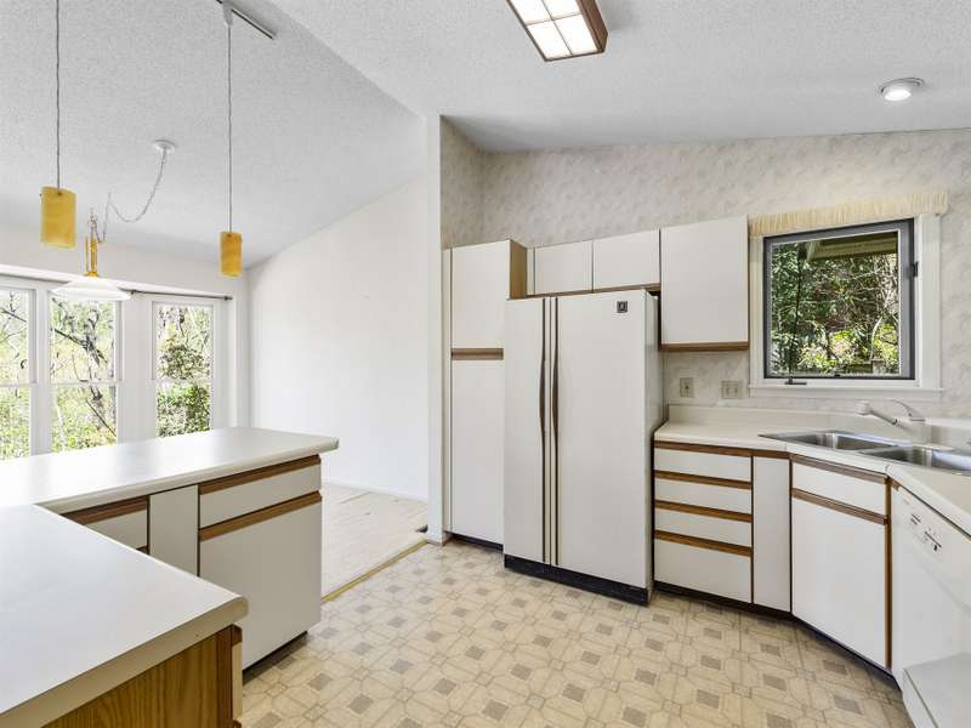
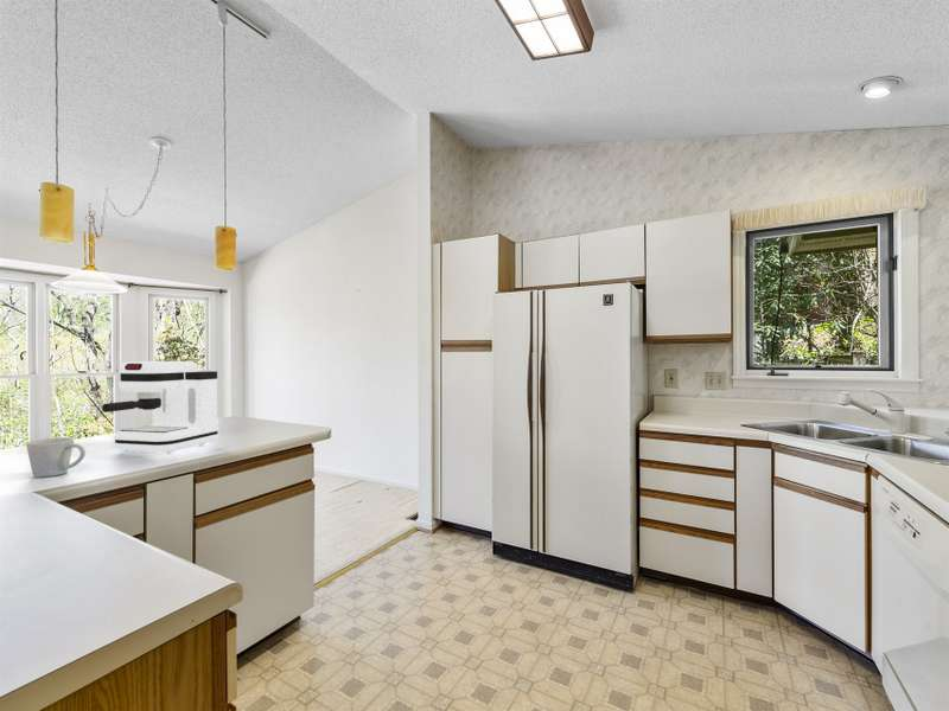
+ coffee maker (165, 404)
+ mug (58, 456)
